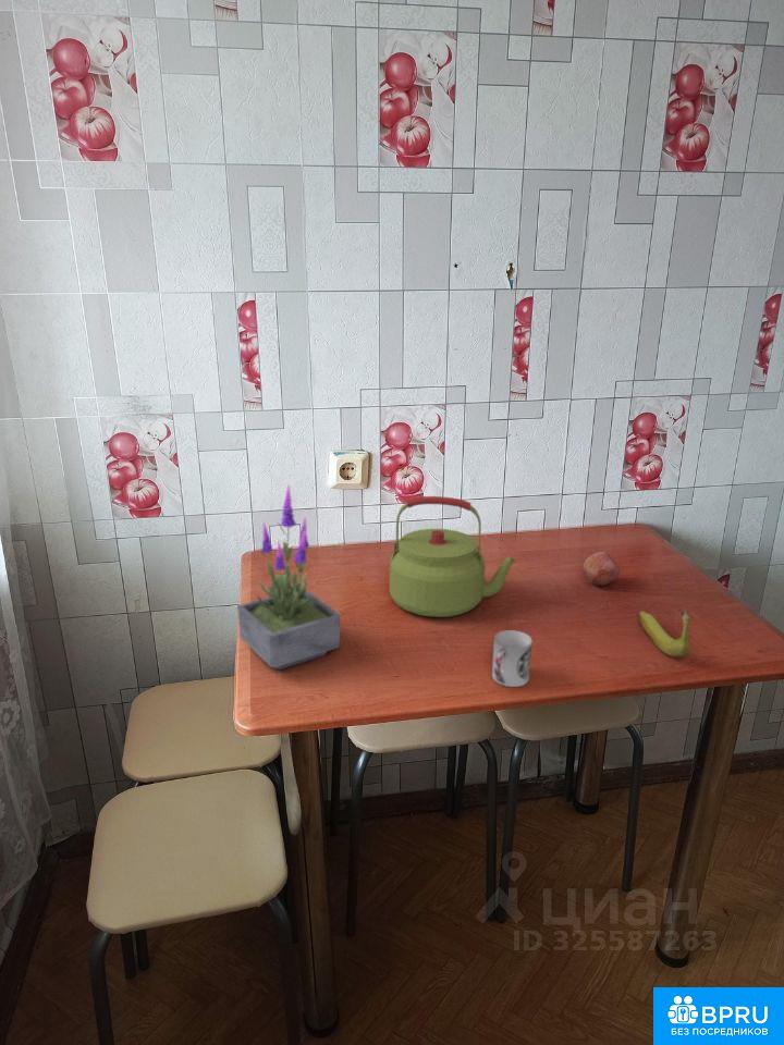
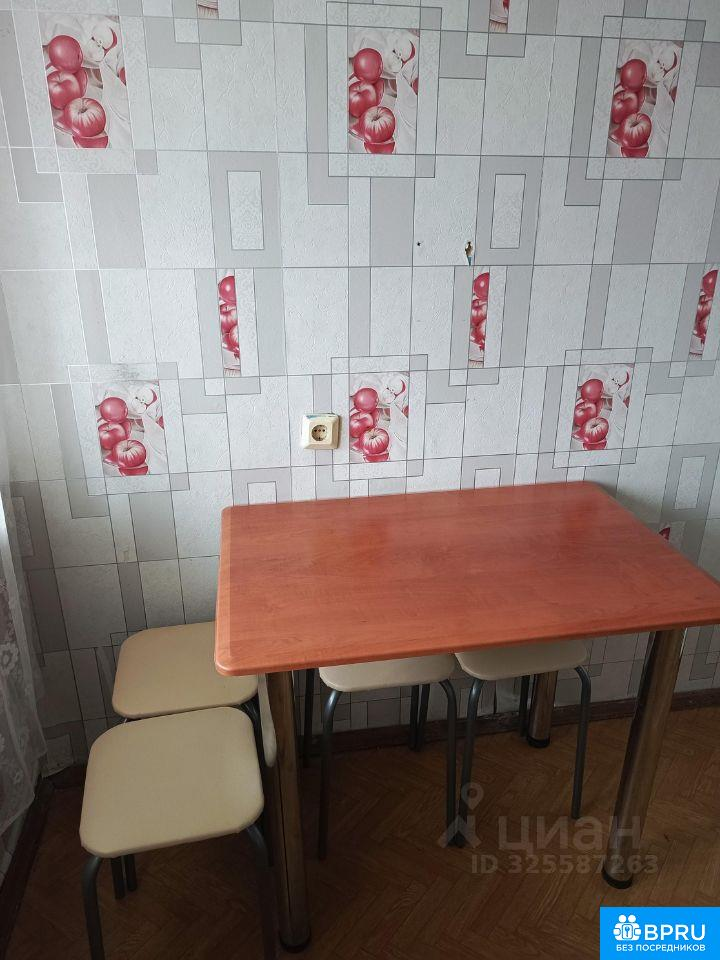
- fruit (601, 568)
- kettle (452, 550)
- banana (659, 624)
- cup (507, 661)
- potted plant (286, 571)
